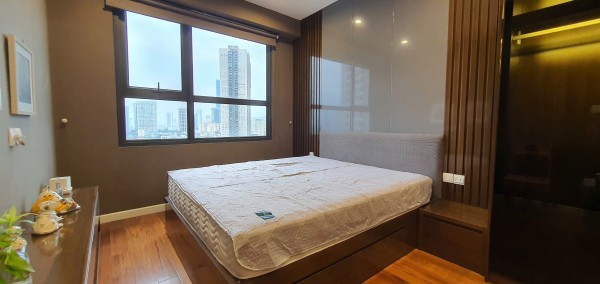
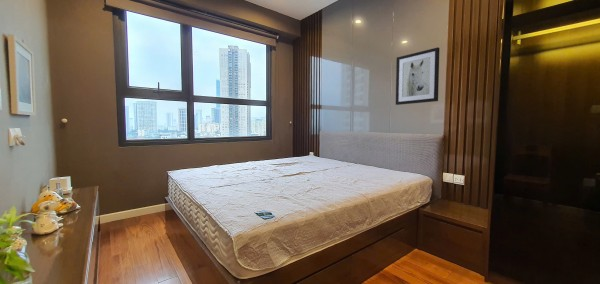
+ wall art (416, 78)
